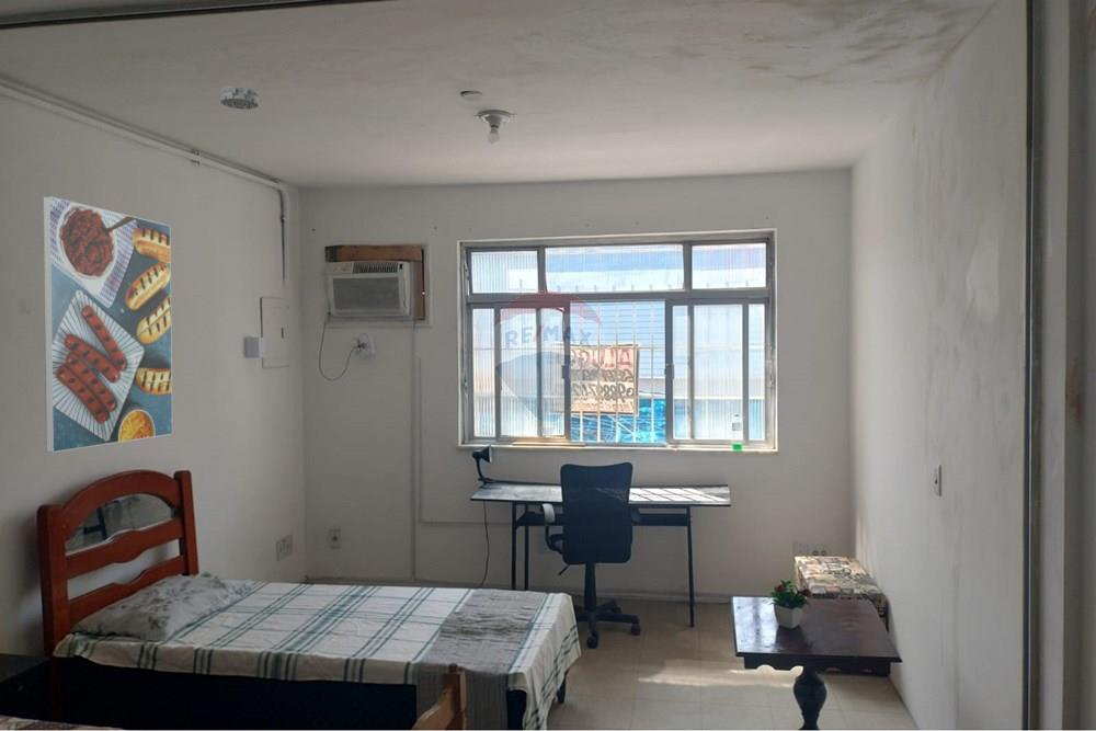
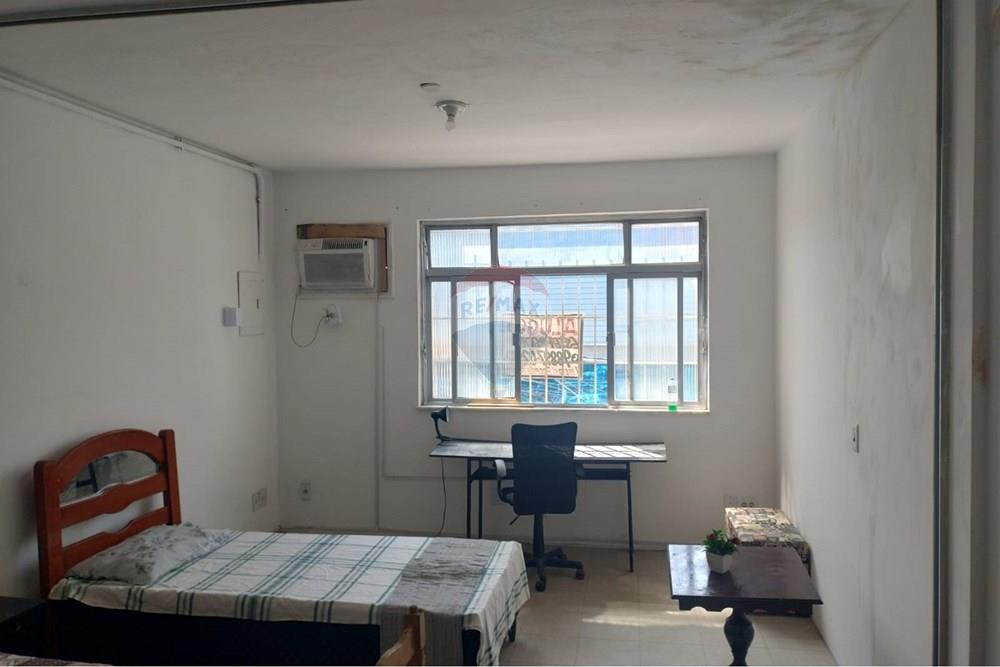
- smoke detector (239, 96)
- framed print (114, 328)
